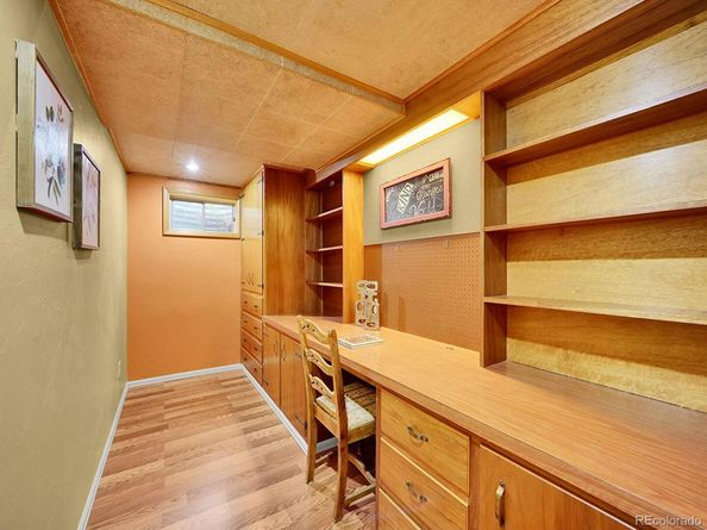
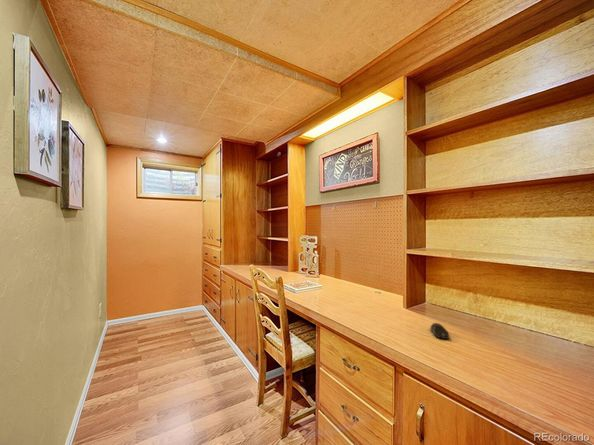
+ computer mouse (439, 329)
